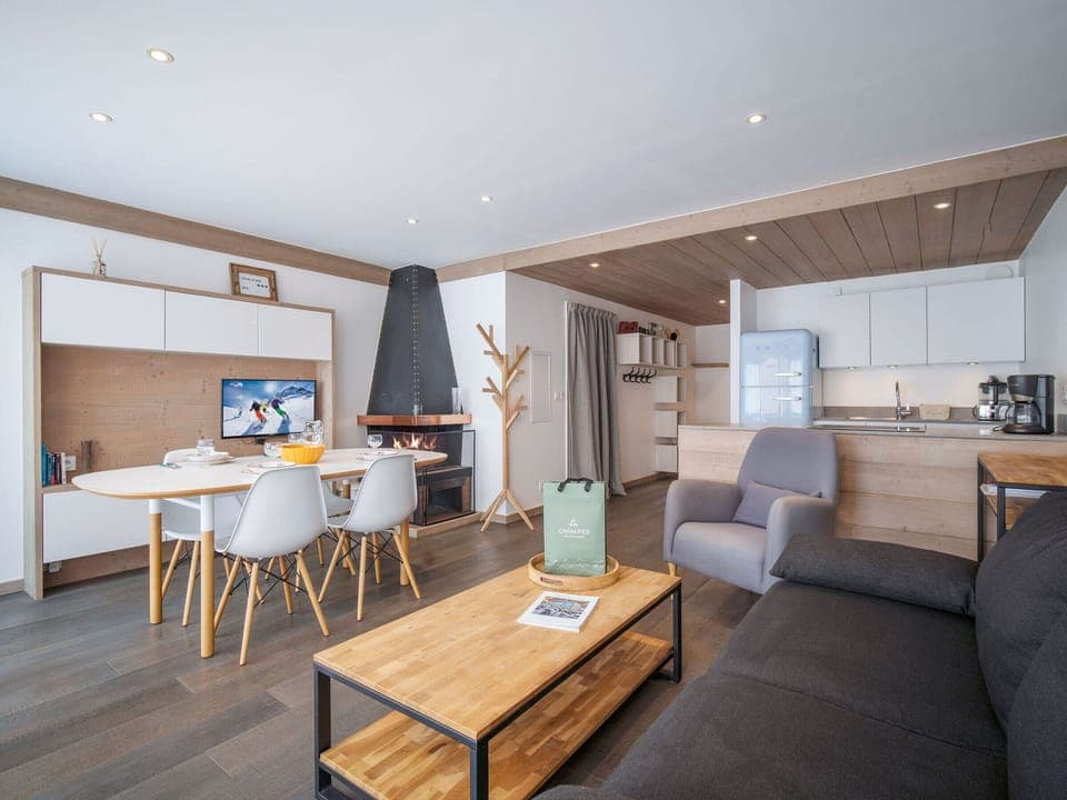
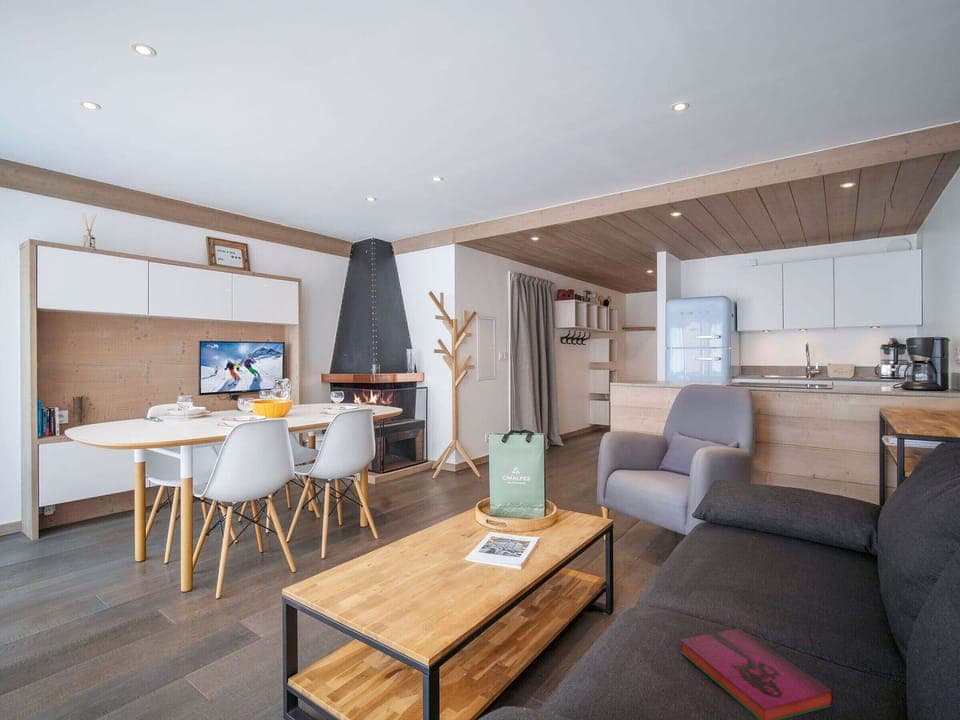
+ hardback book (750, 669)
